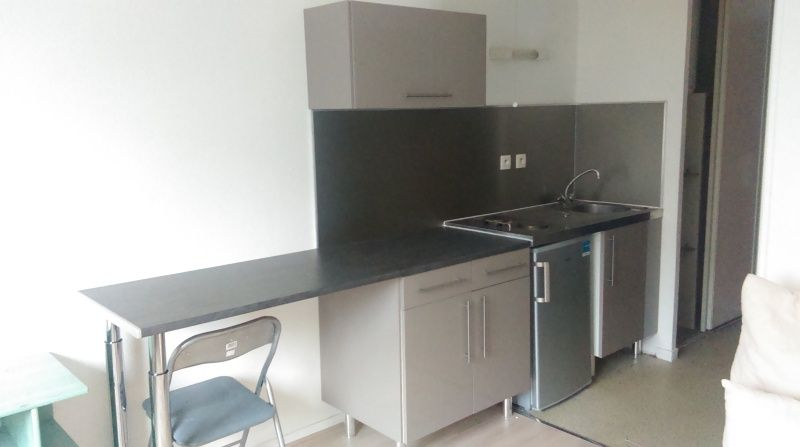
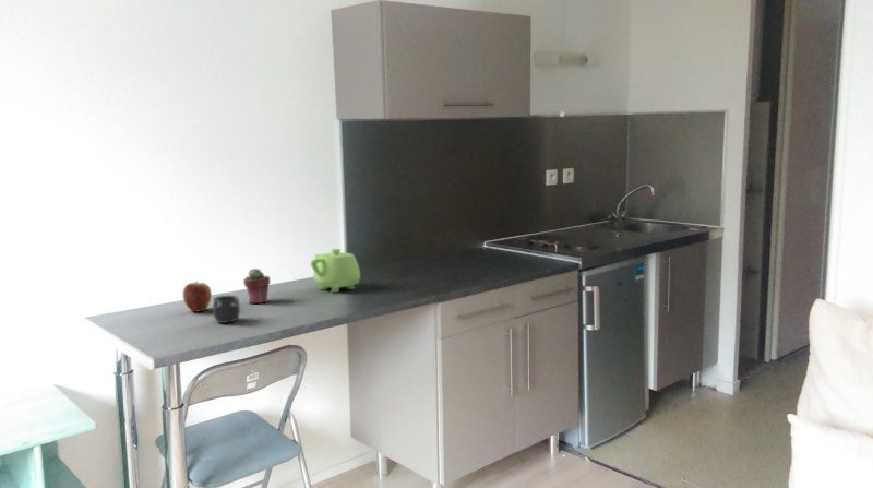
+ potted succulent (256, 284)
+ mug (228, 310)
+ teapot (328, 269)
+ apple (196, 296)
